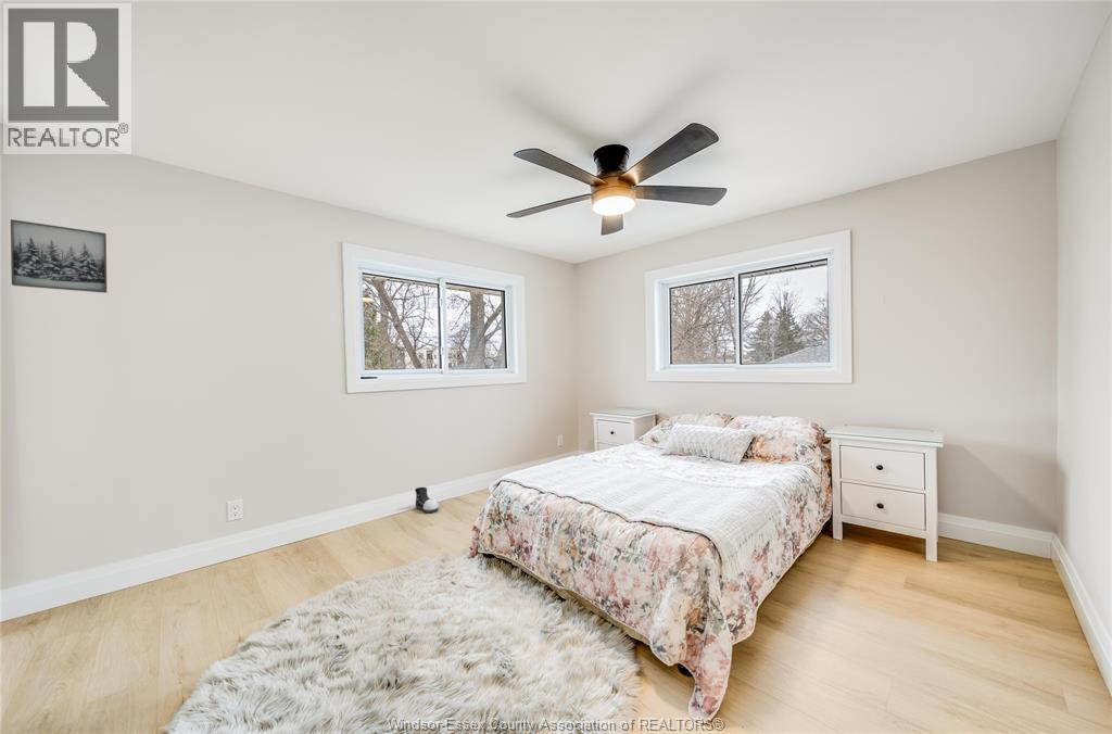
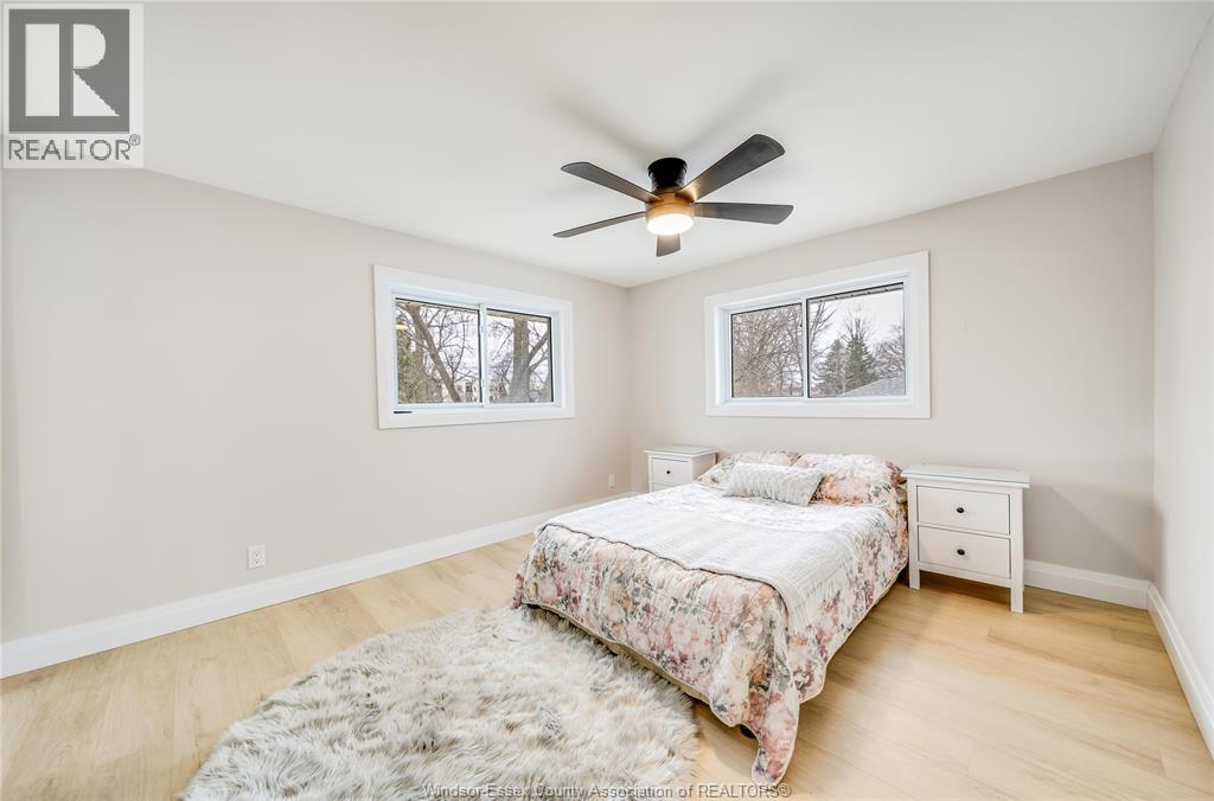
- wall art (61, 257)
- shoe (426, 498)
